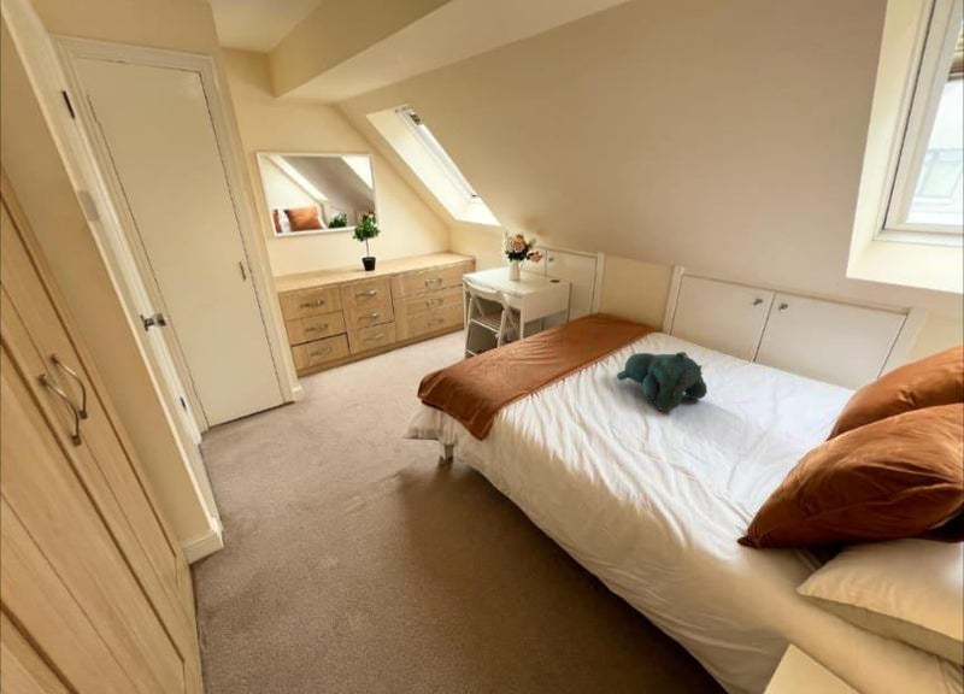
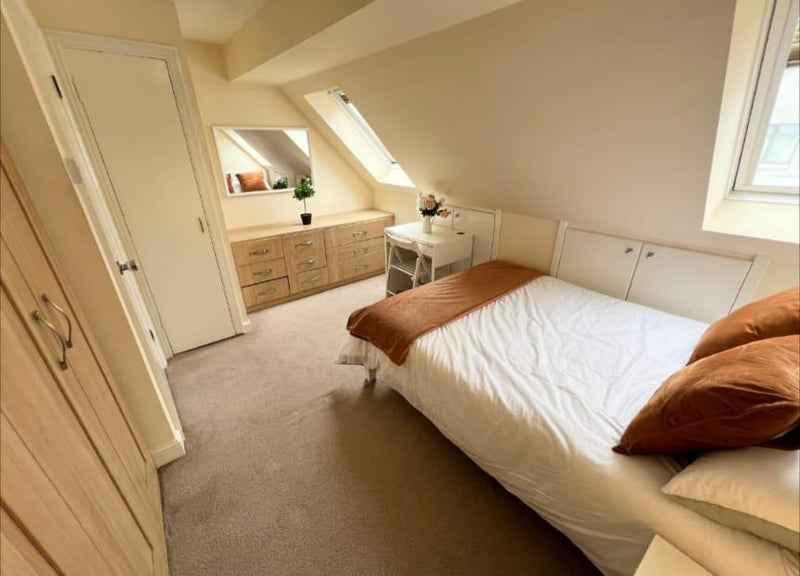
- teddy bear (662, 369)
